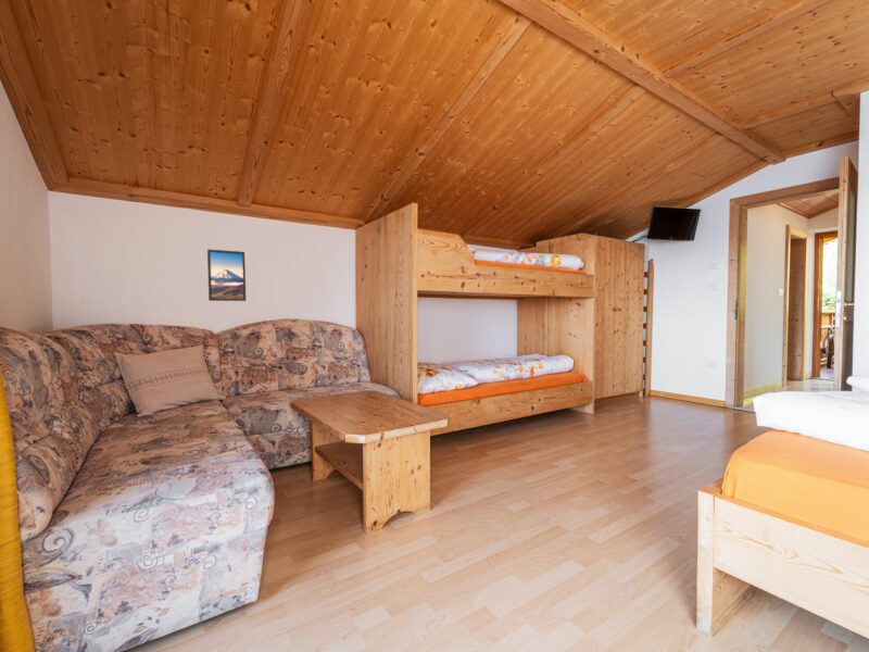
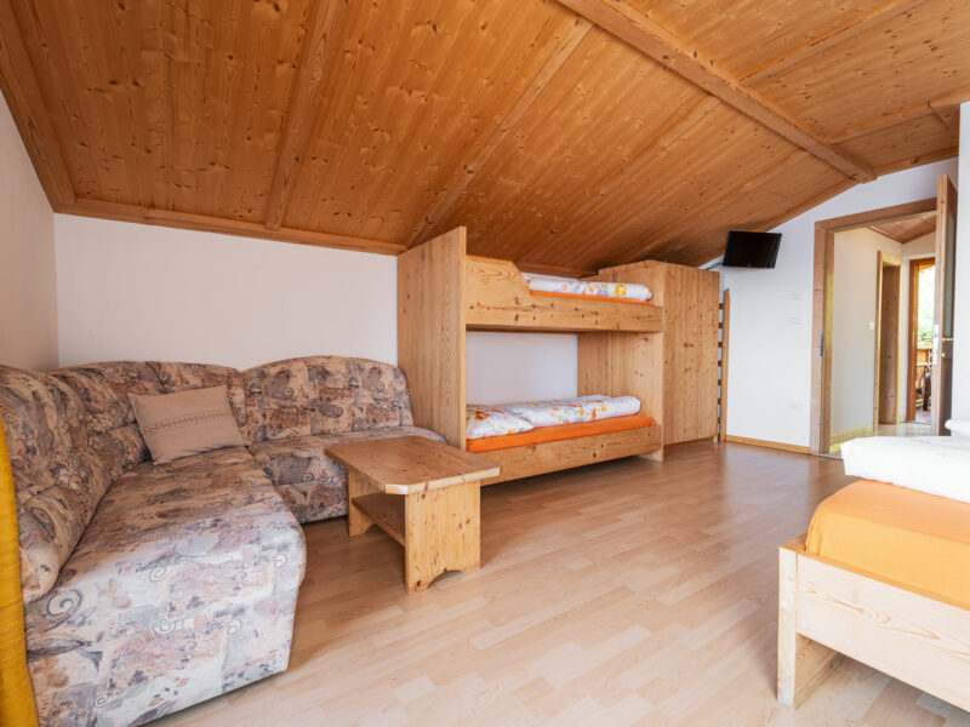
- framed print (227, 275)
